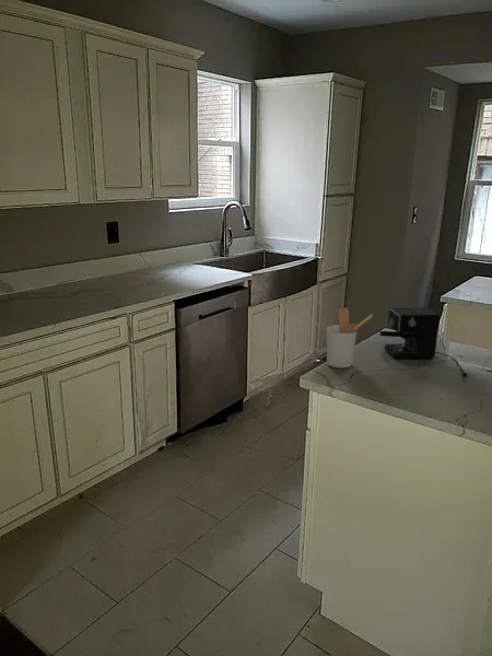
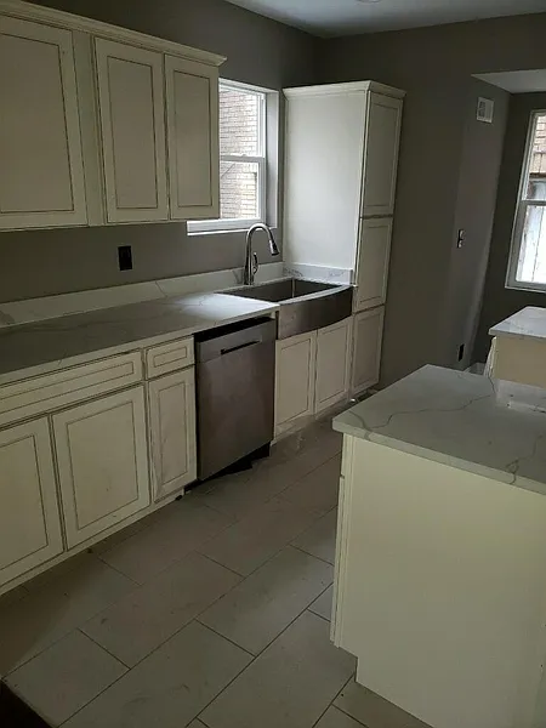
- utensil holder (349, 338)
- coffee maker (424, 340)
